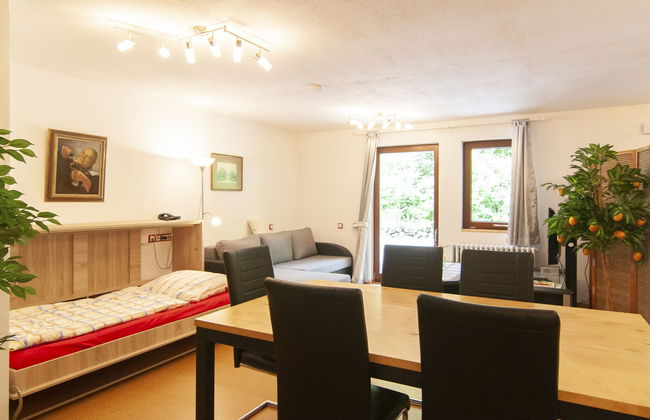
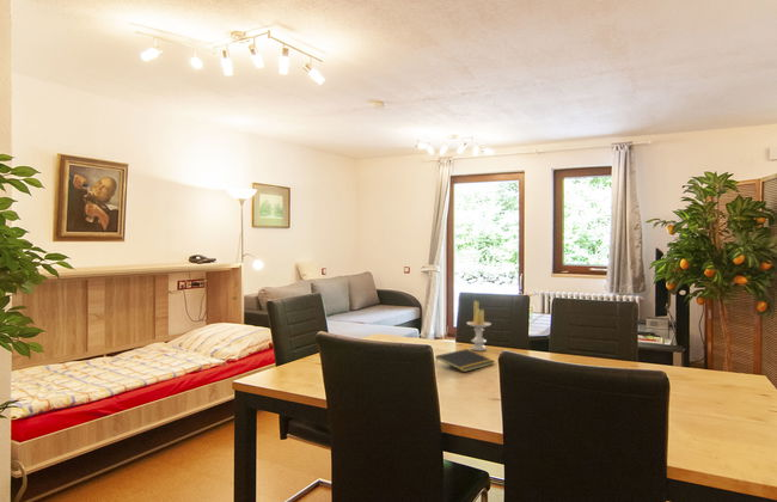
+ candle (478, 325)
+ notepad (465, 360)
